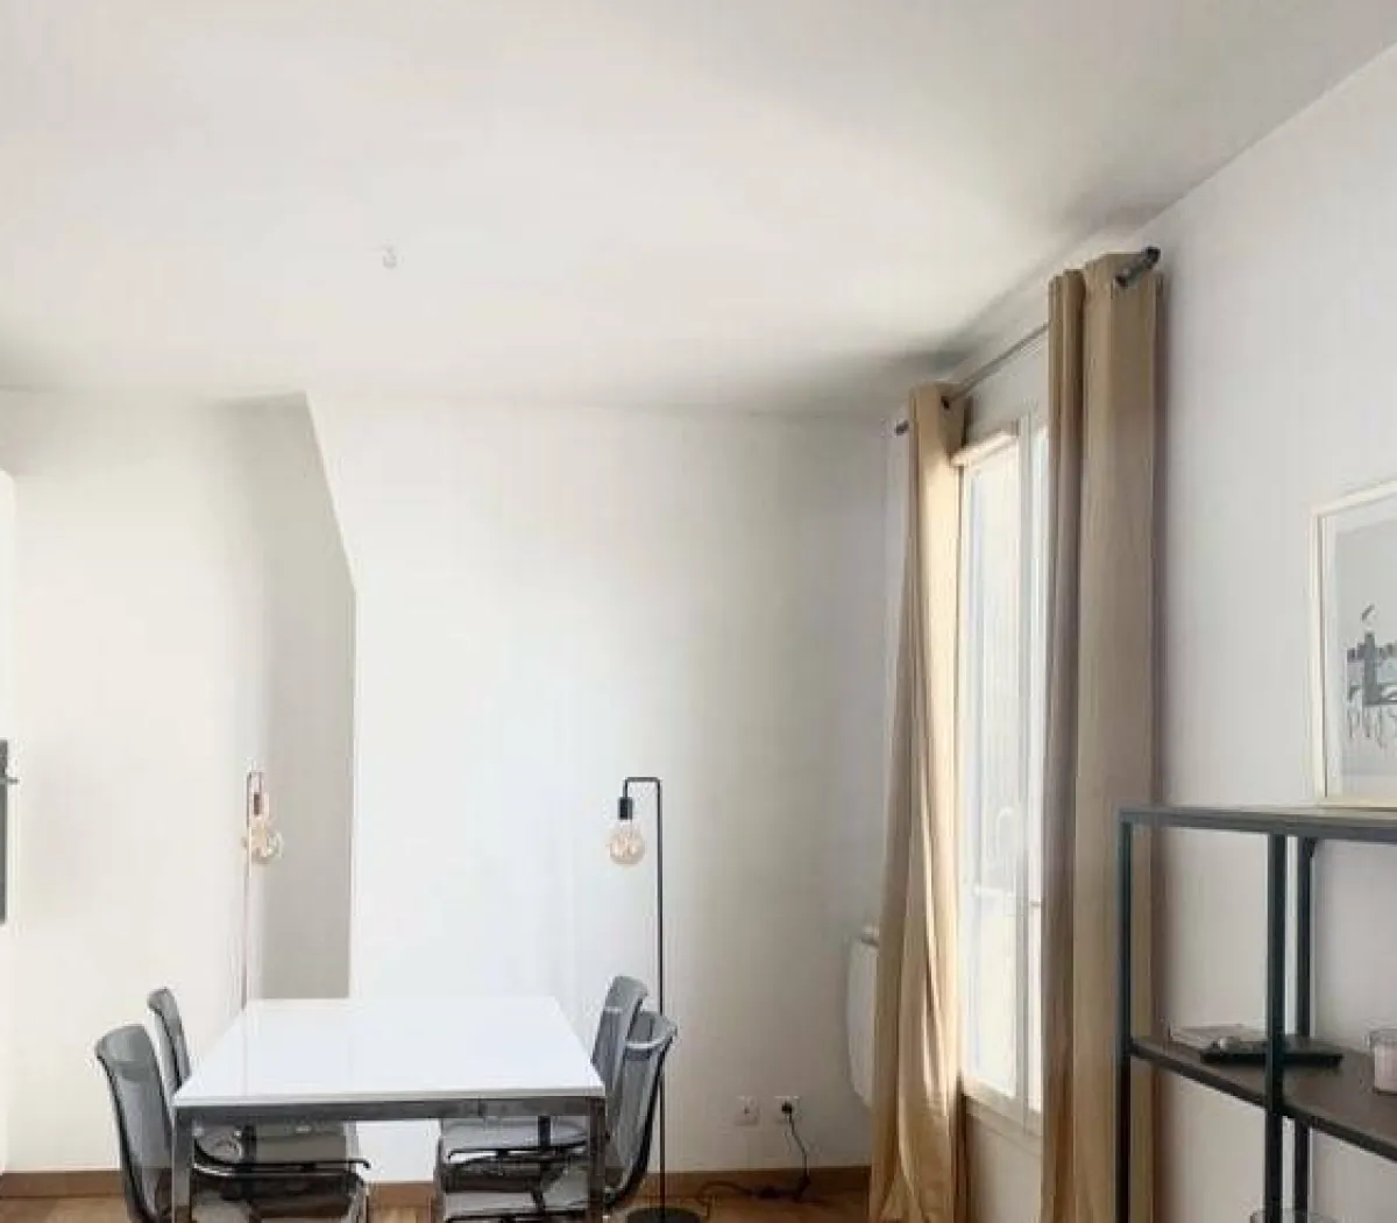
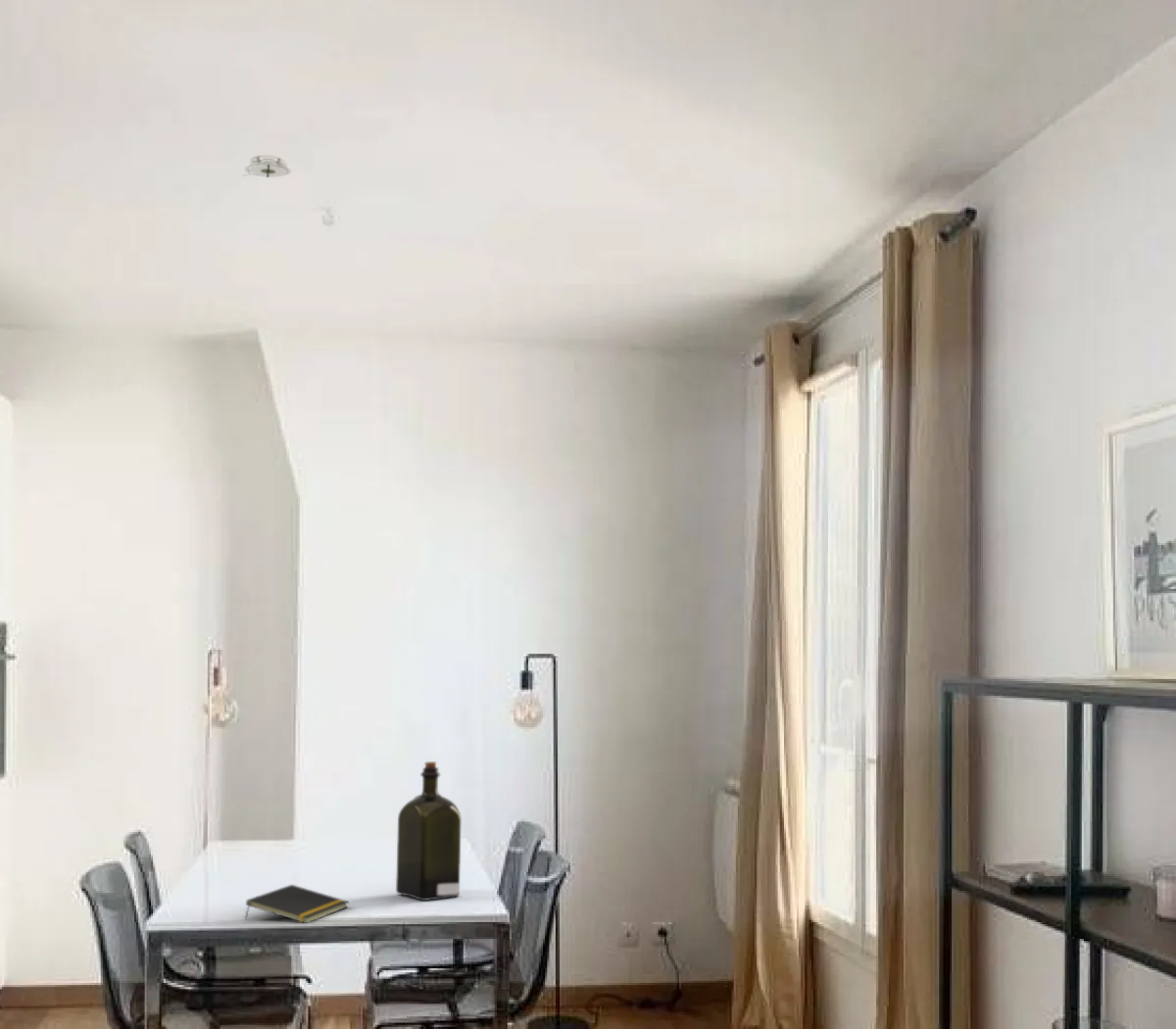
+ notepad (298, 903)
+ smoke detector (267, 166)
+ liquor (429, 828)
